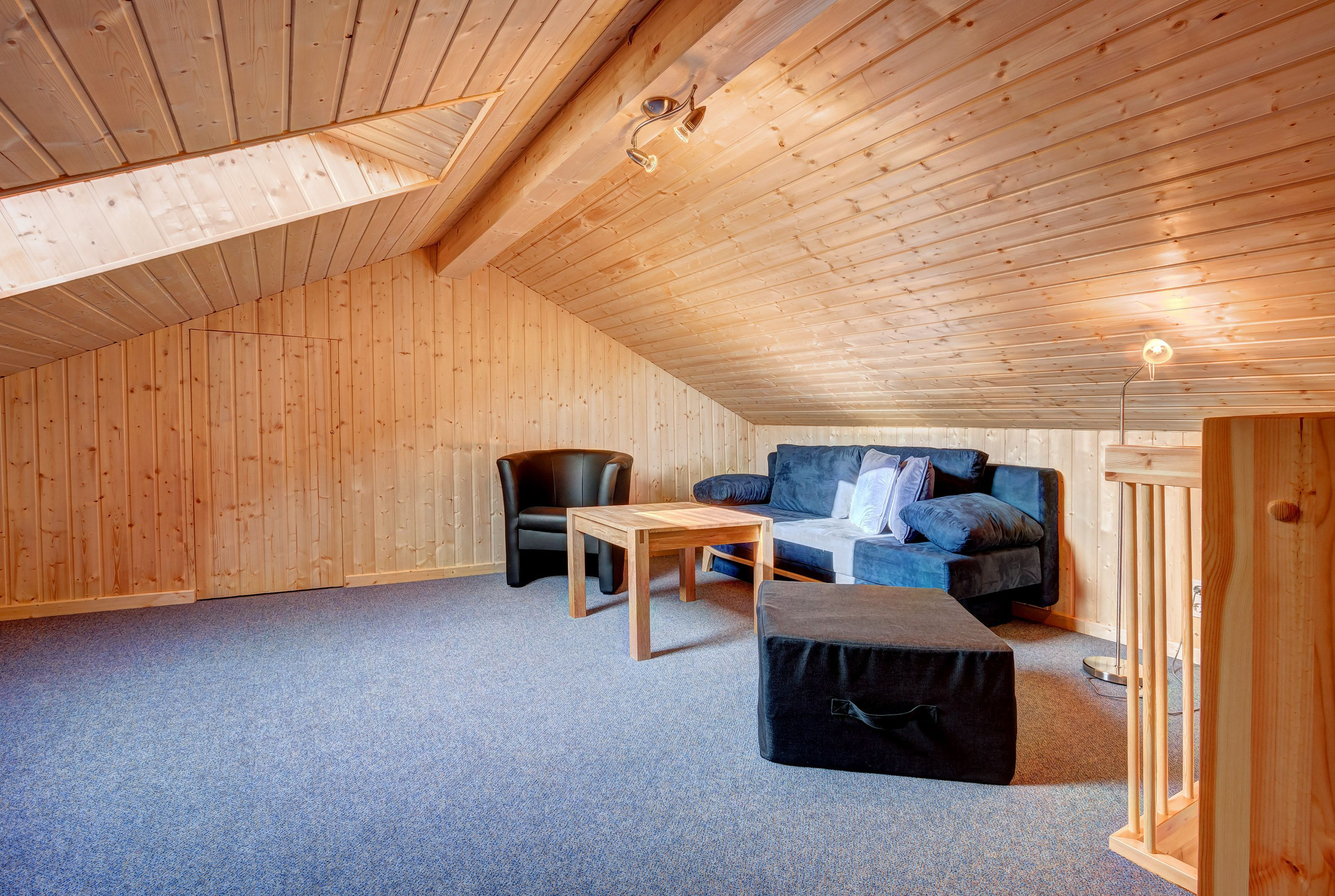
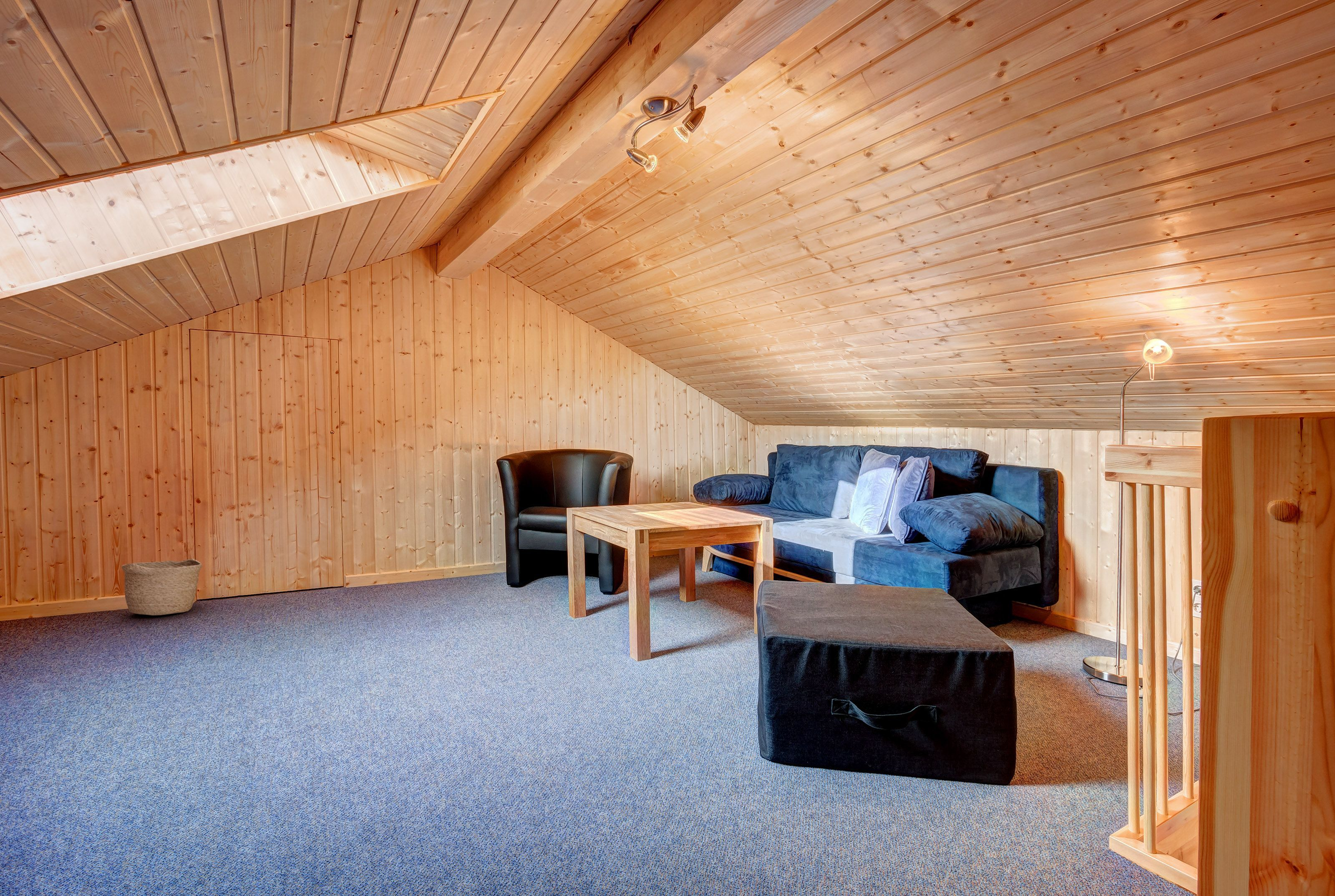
+ basket (163, 584)
